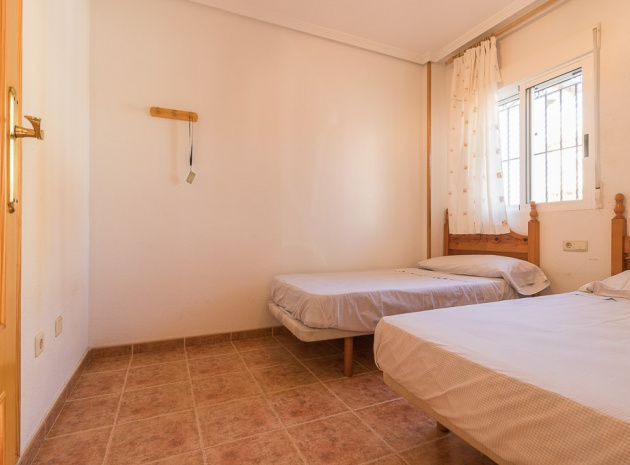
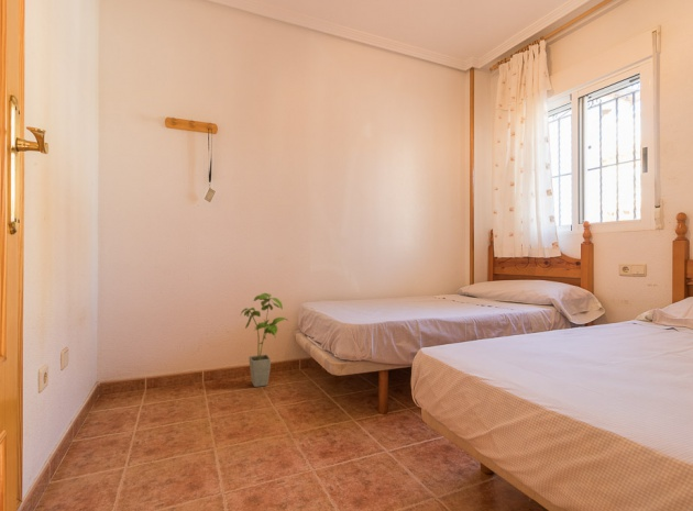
+ house plant (265, 337)
